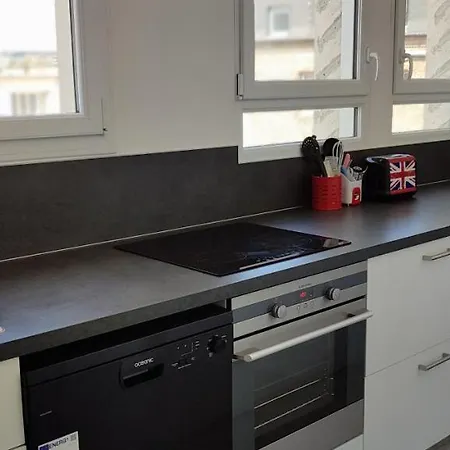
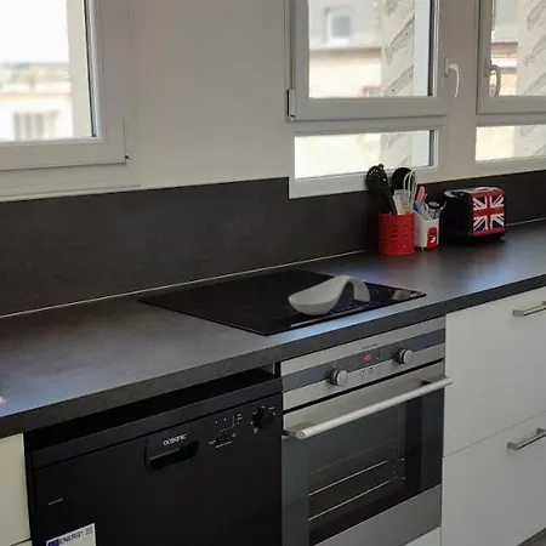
+ spoon rest (330, 294)
